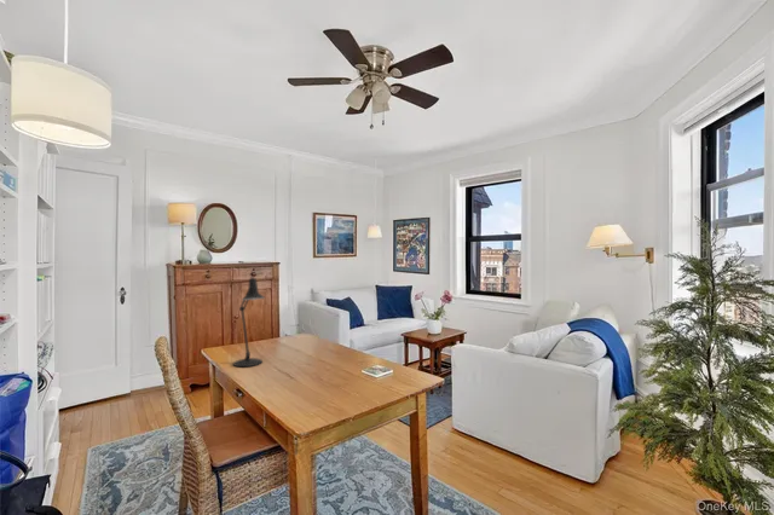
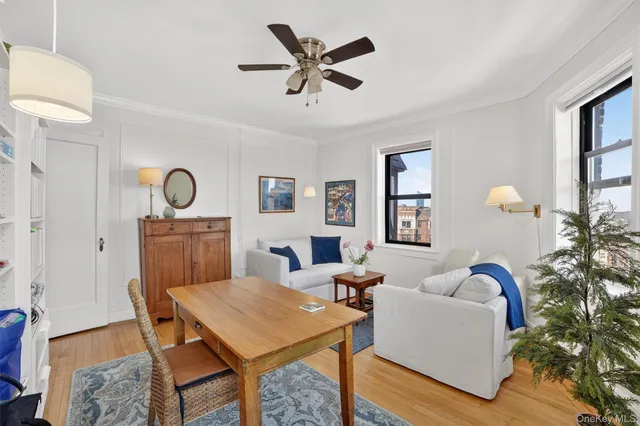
- desk lamp (244, 320)
